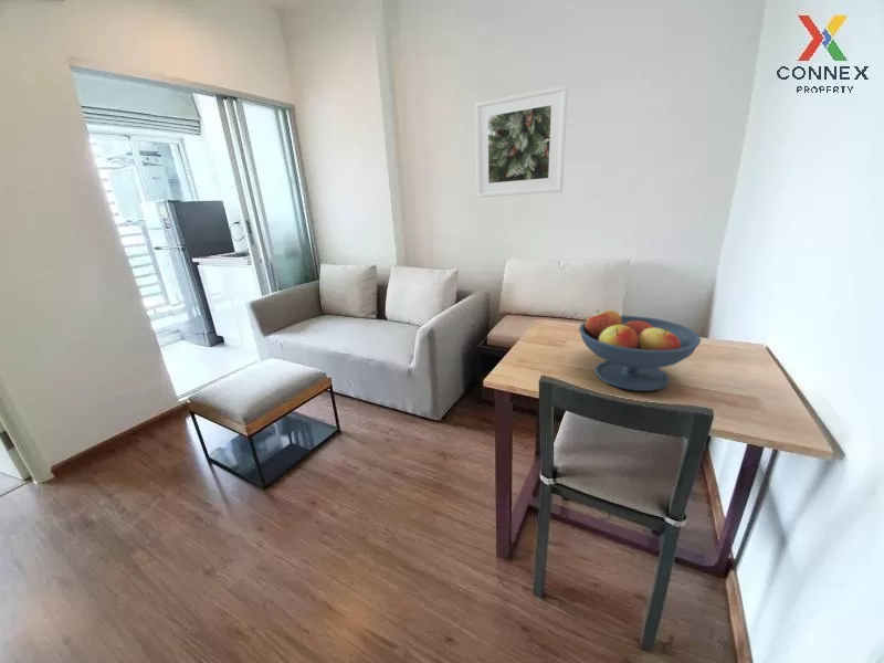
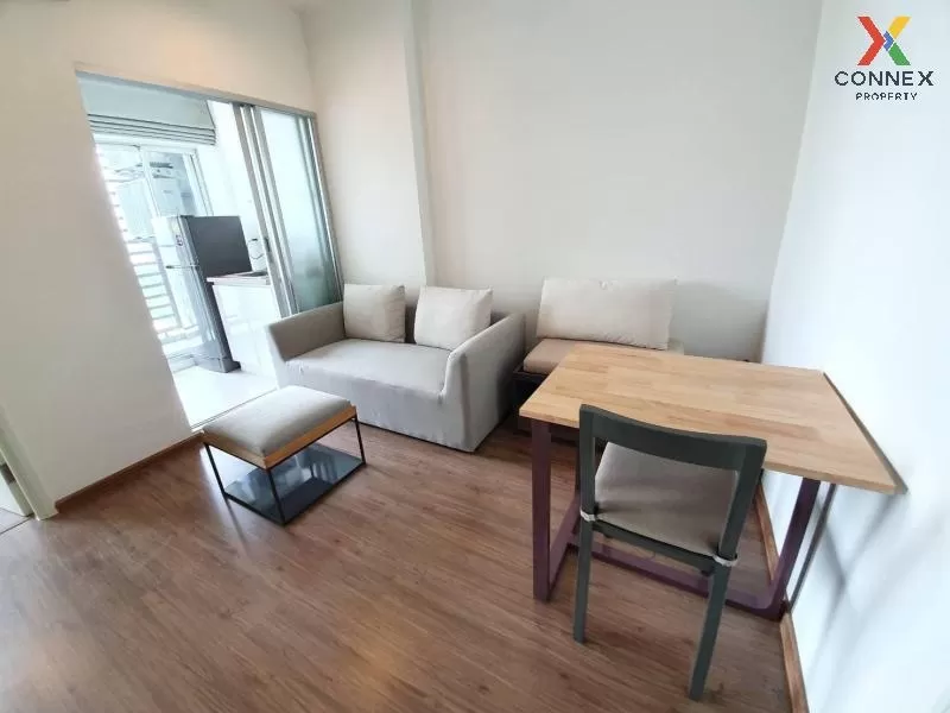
- fruit bowl (634, 346)
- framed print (517, 146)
